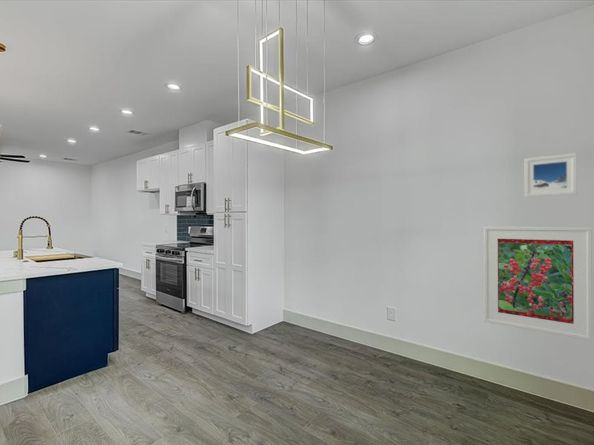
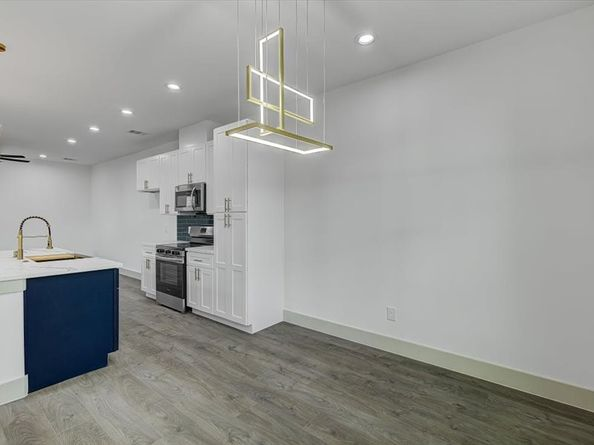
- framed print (533, 278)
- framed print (549, 175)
